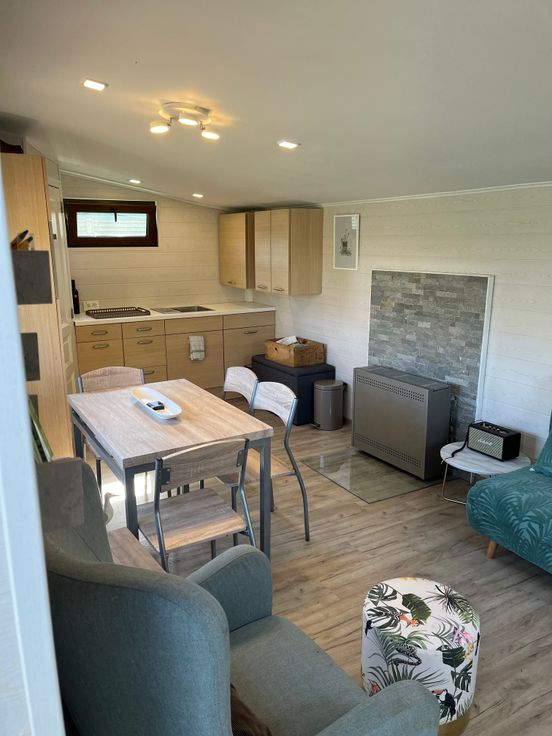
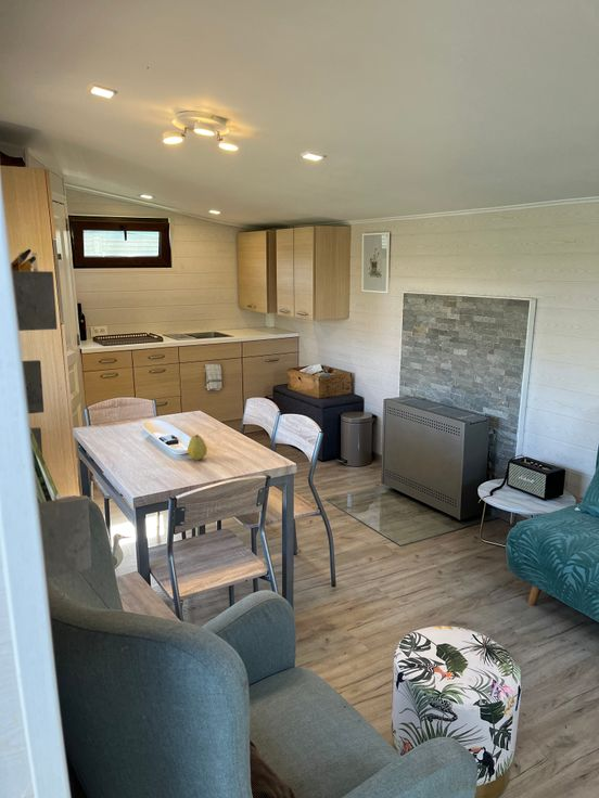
+ fruit (196, 446)
